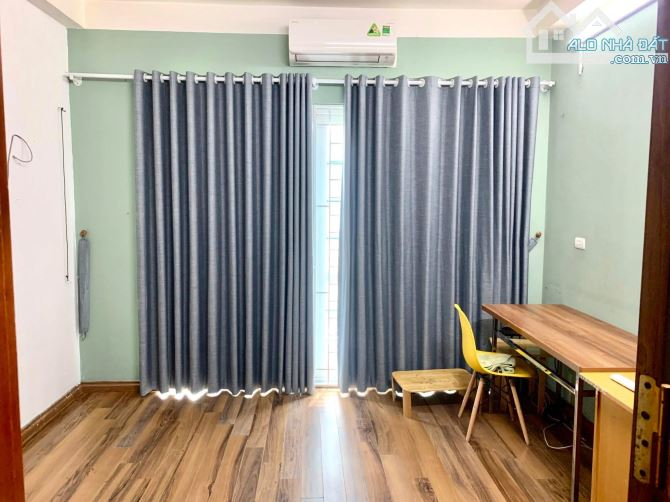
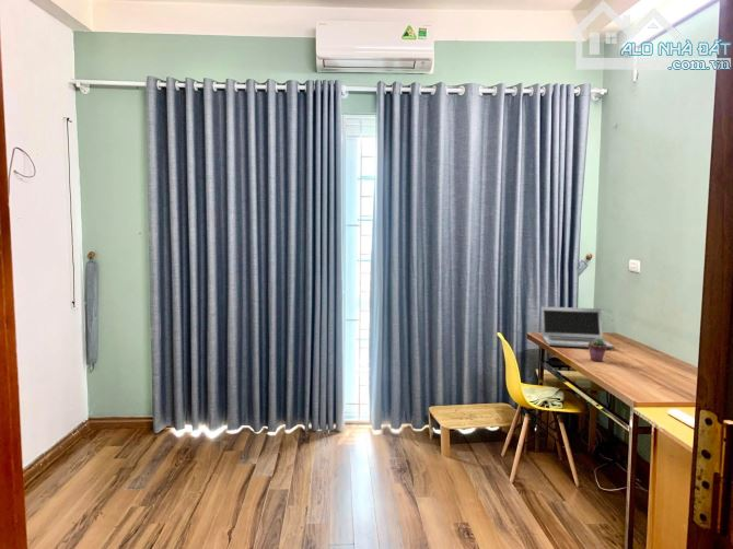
+ potted succulent (597, 348)
+ laptop (575, 326)
